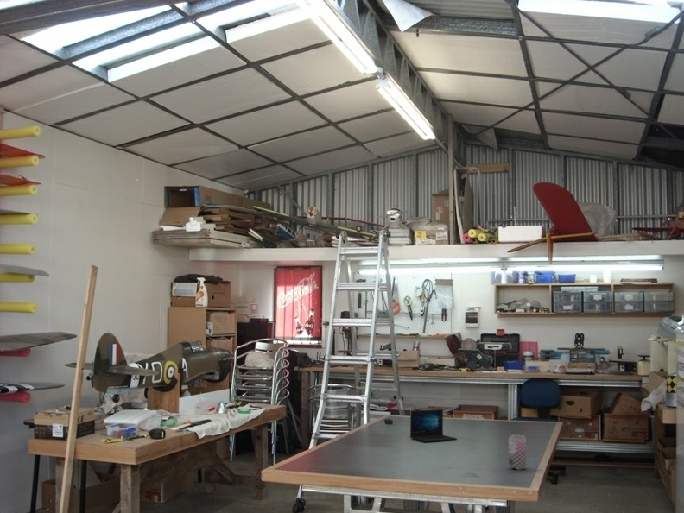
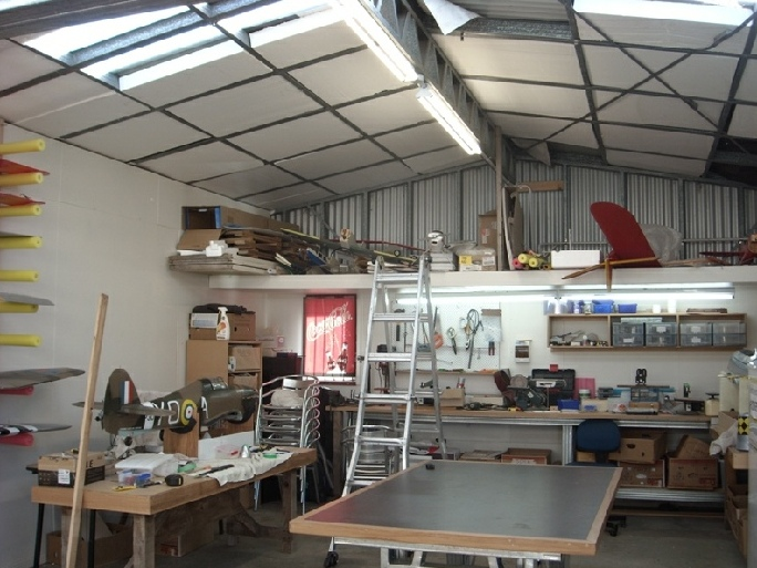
- beer can (517, 451)
- laptop (433, 425)
